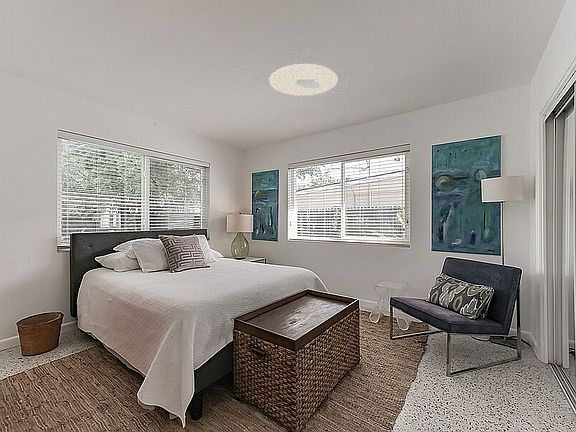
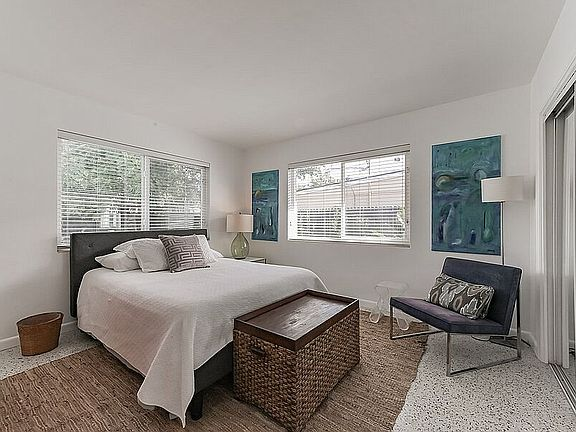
- ceiling light (303, 78)
